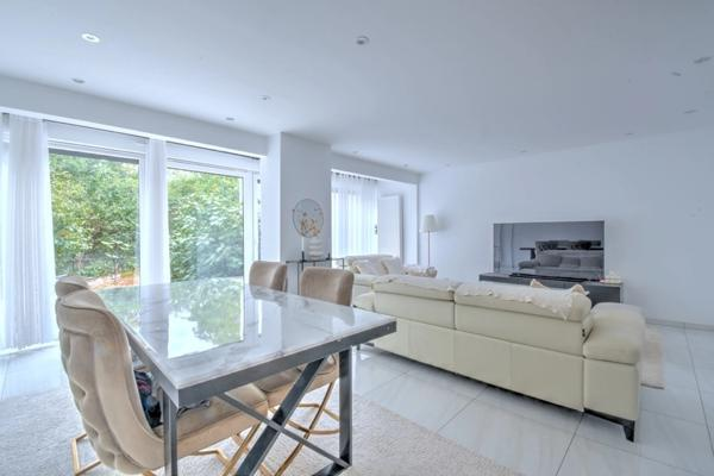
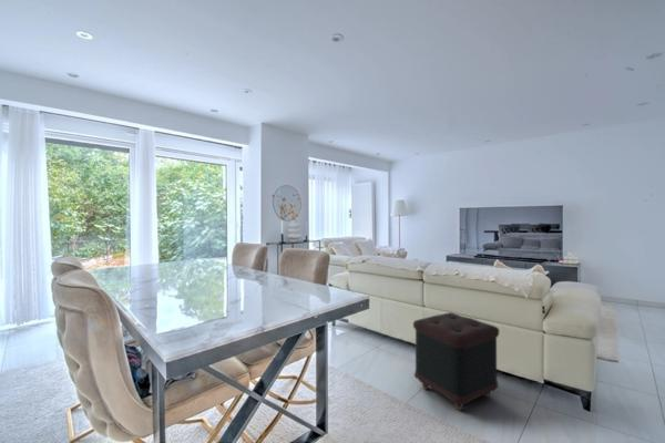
+ ottoman (454, 357)
